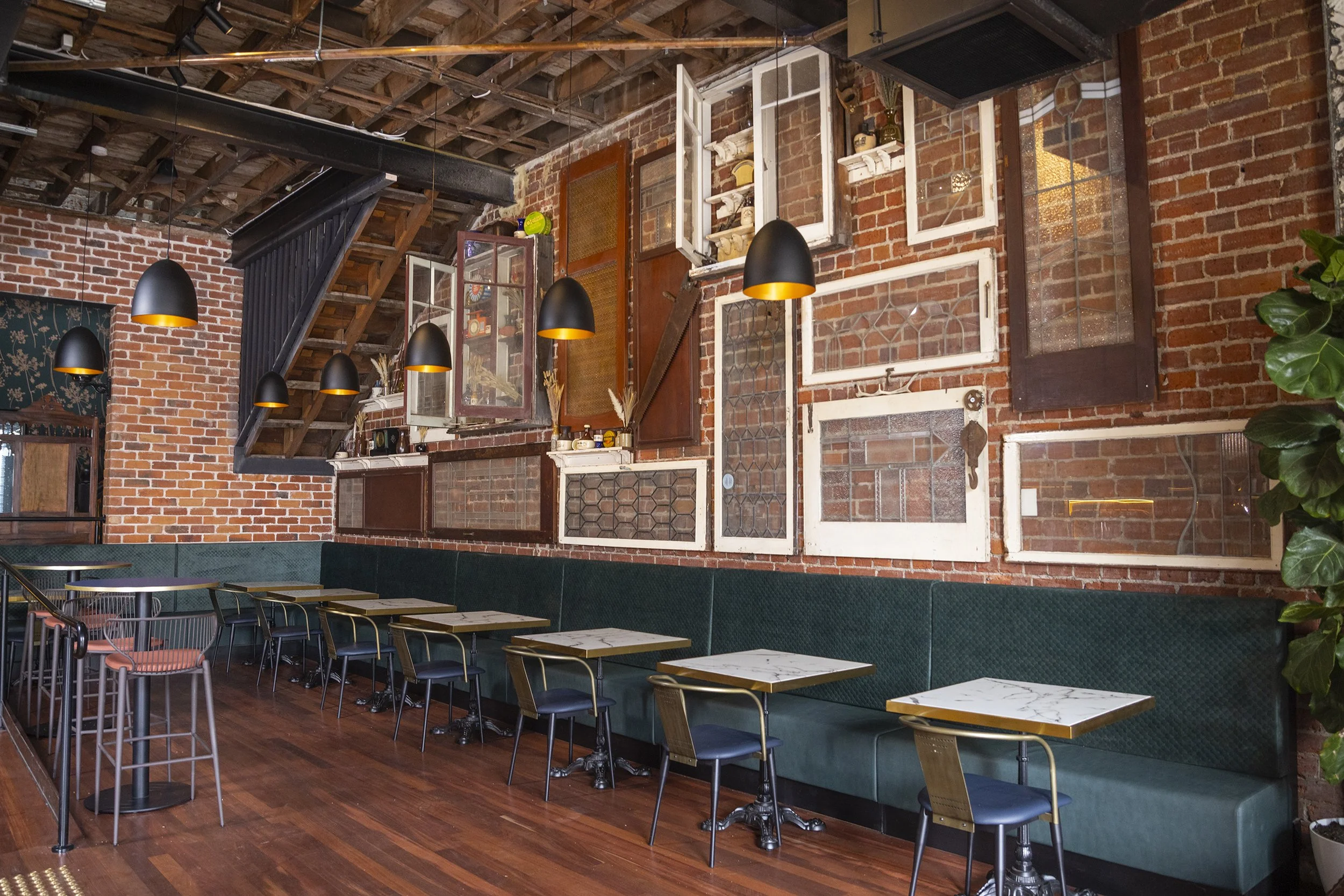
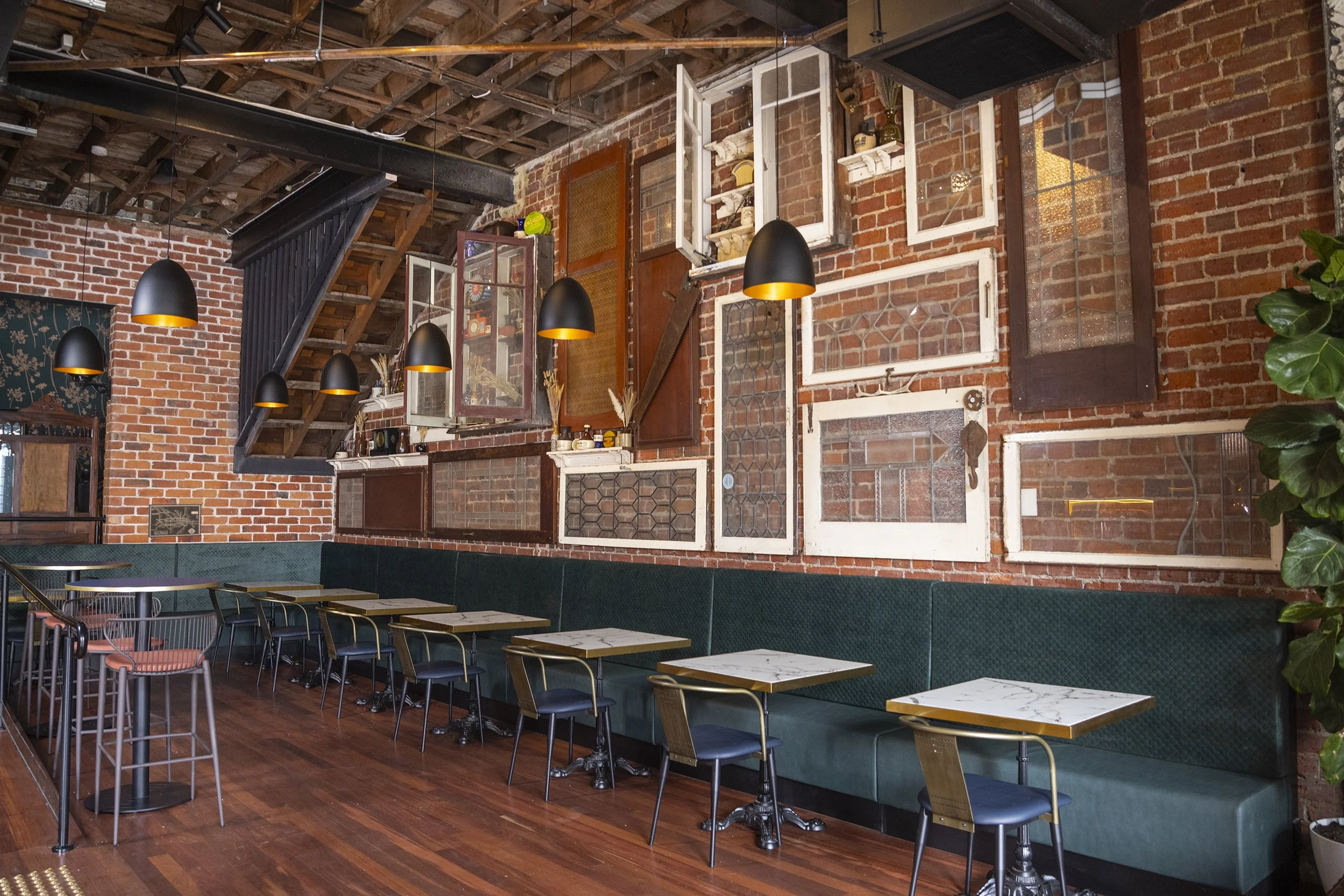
+ wall art (175, 520)
